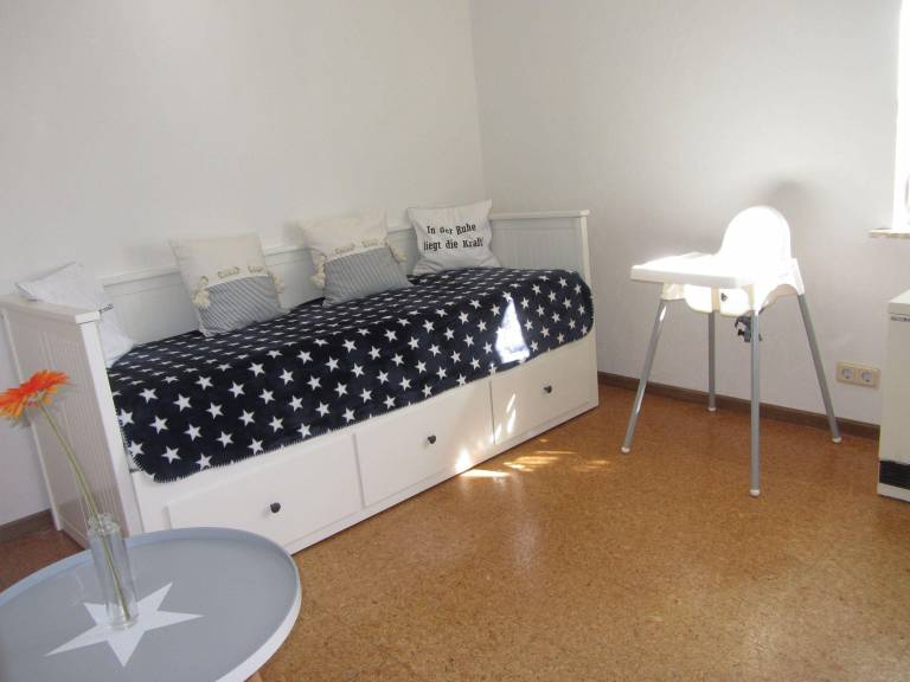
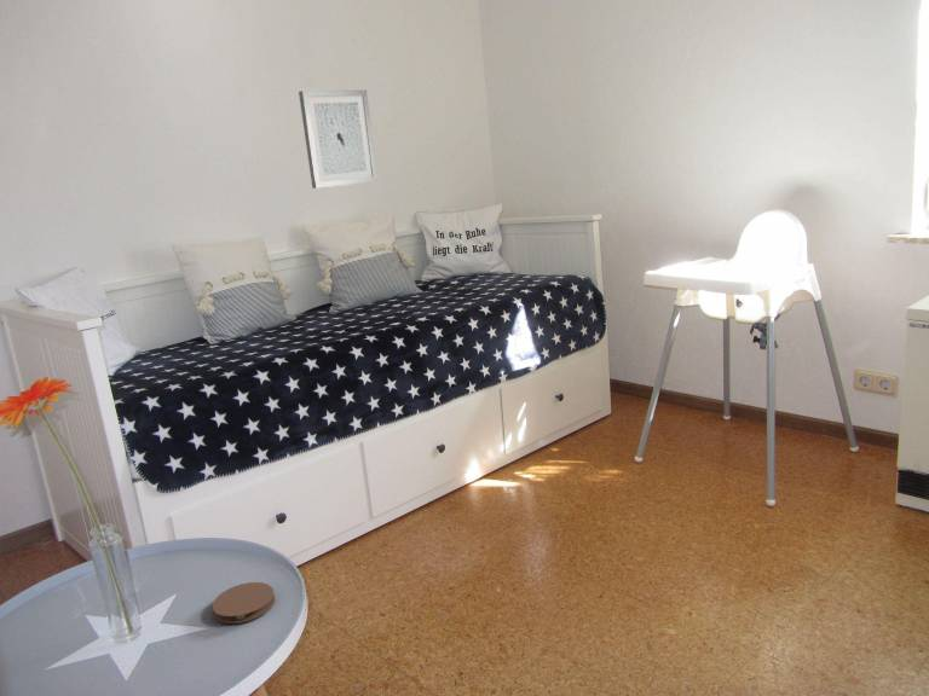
+ coaster (243, 602)
+ wall art (339, 138)
